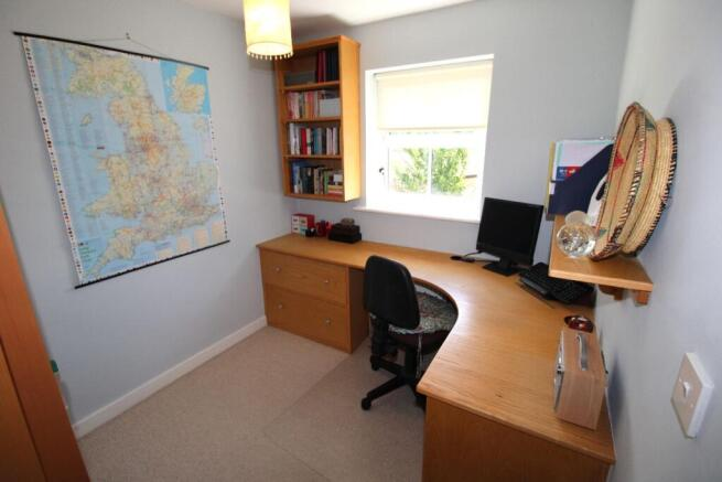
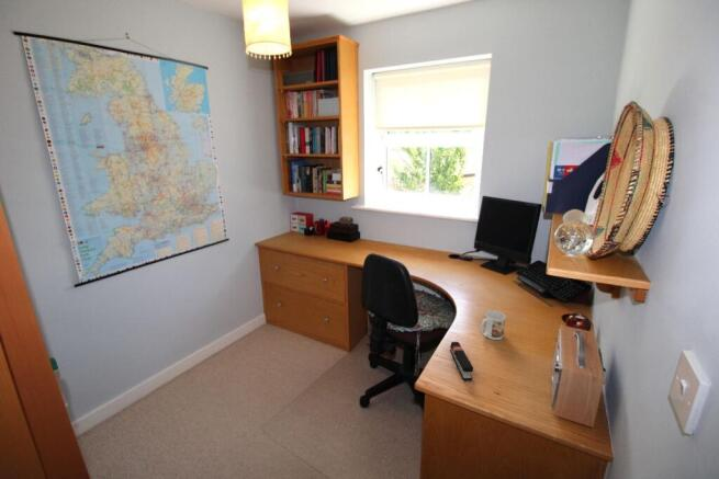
+ stapler (460, 358)
+ mug (491, 326)
